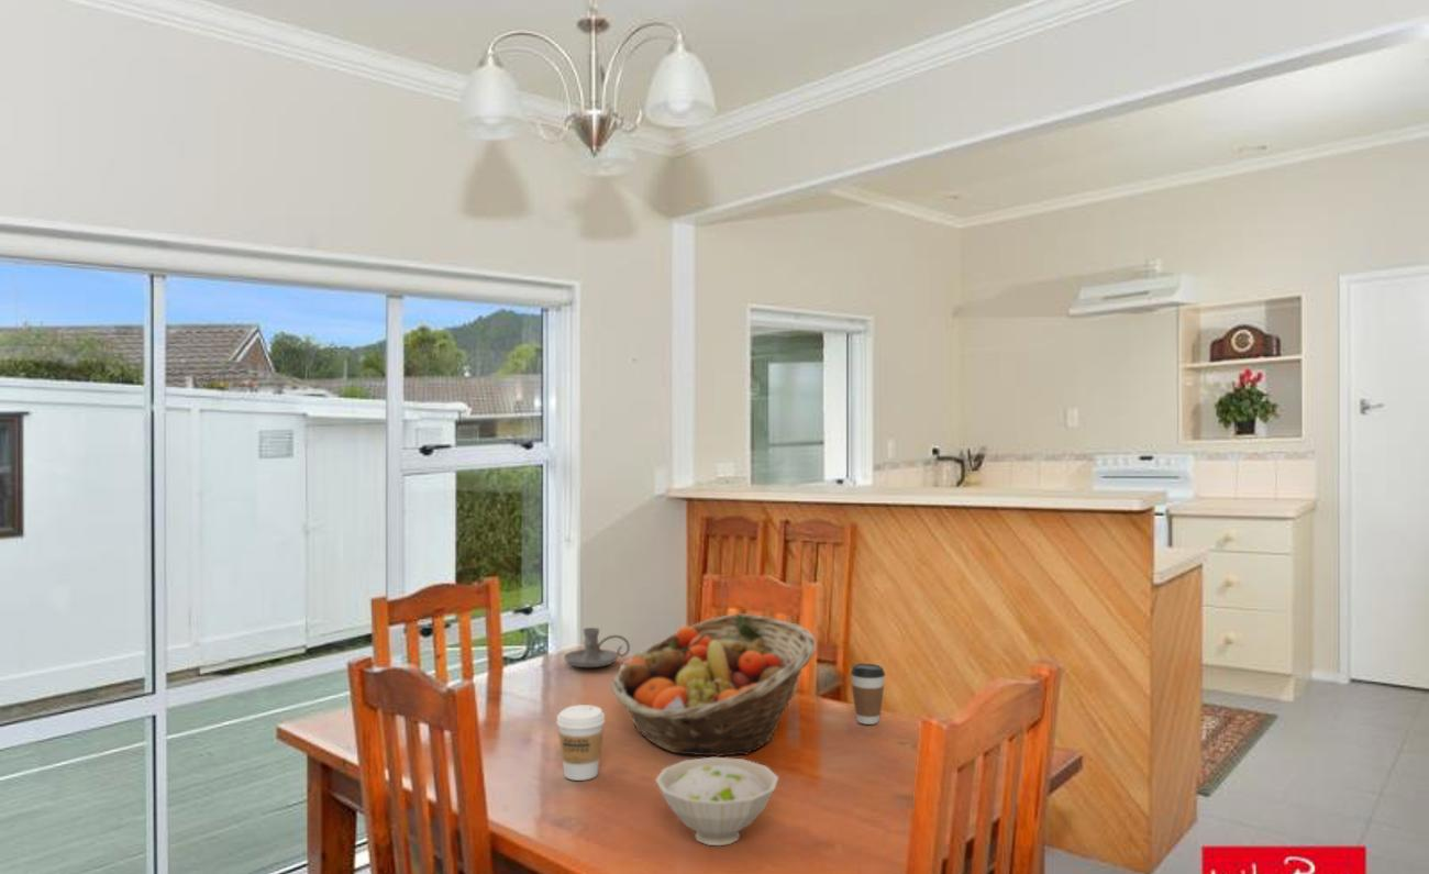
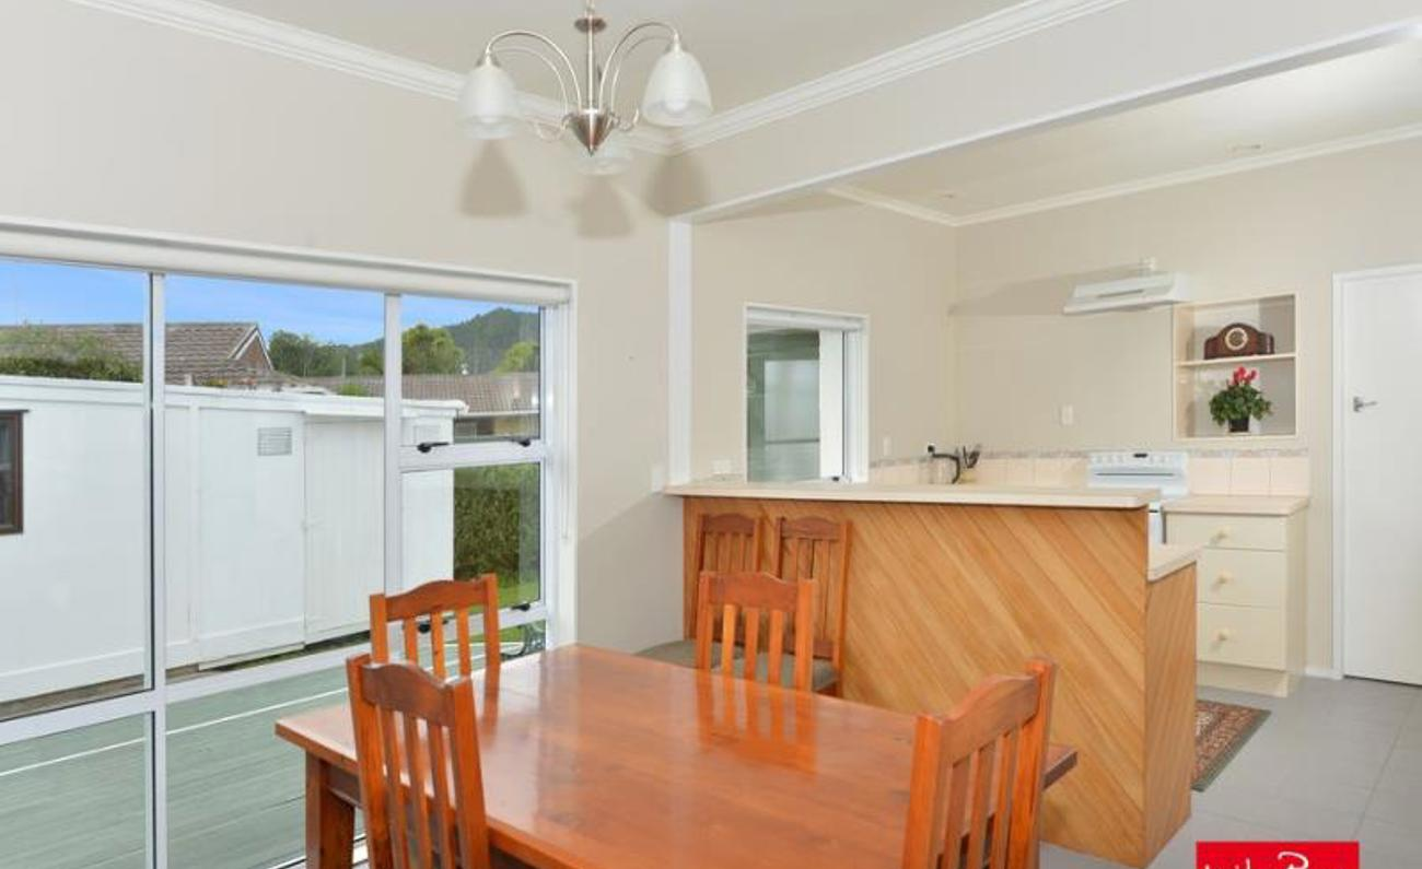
- bowl (717, 803)
- coffee cup (580, 741)
- candle holder (597, 646)
- fruit basket (712, 678)
- coffee cup (867, 693)
